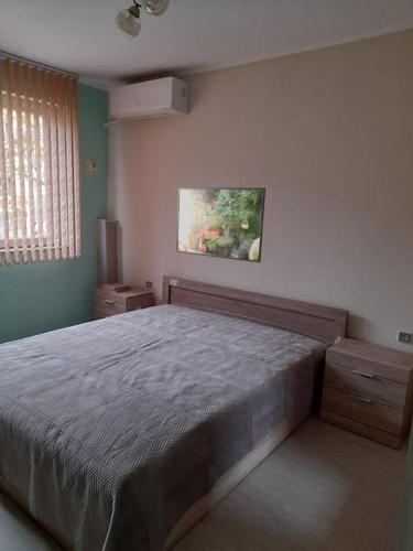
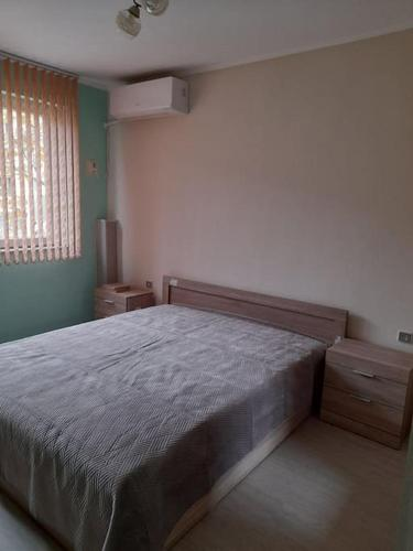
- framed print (216, 223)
